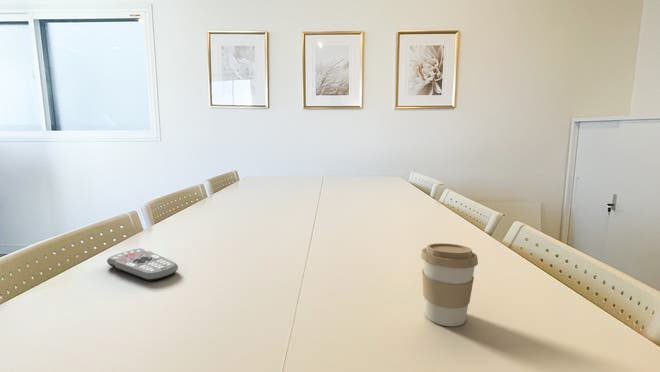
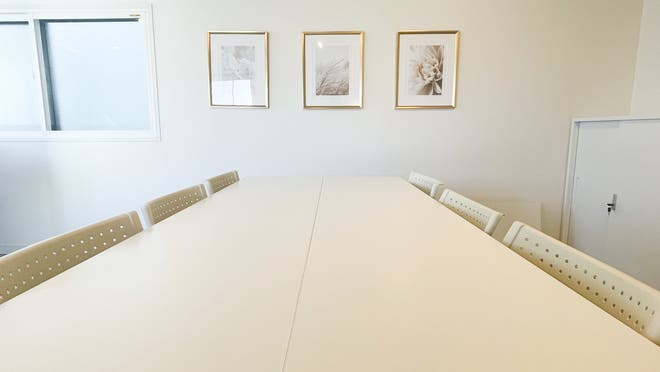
- coffee cup (446, 280)
- remote control (143, 264)
